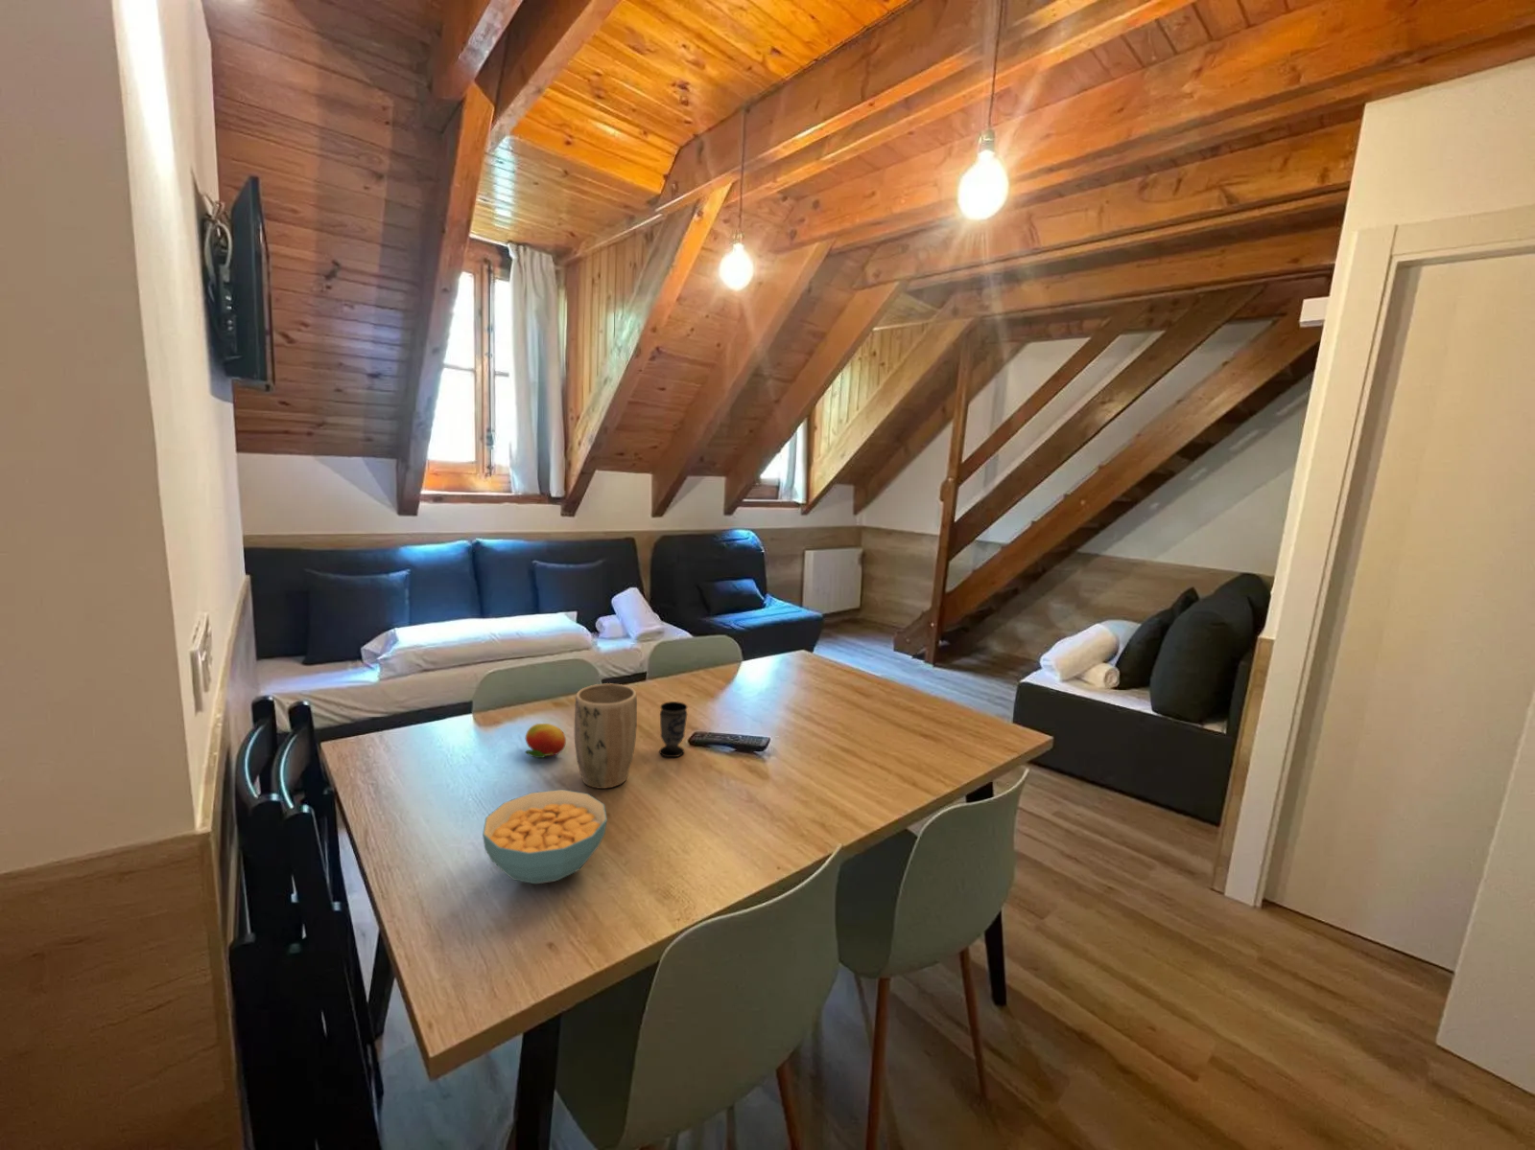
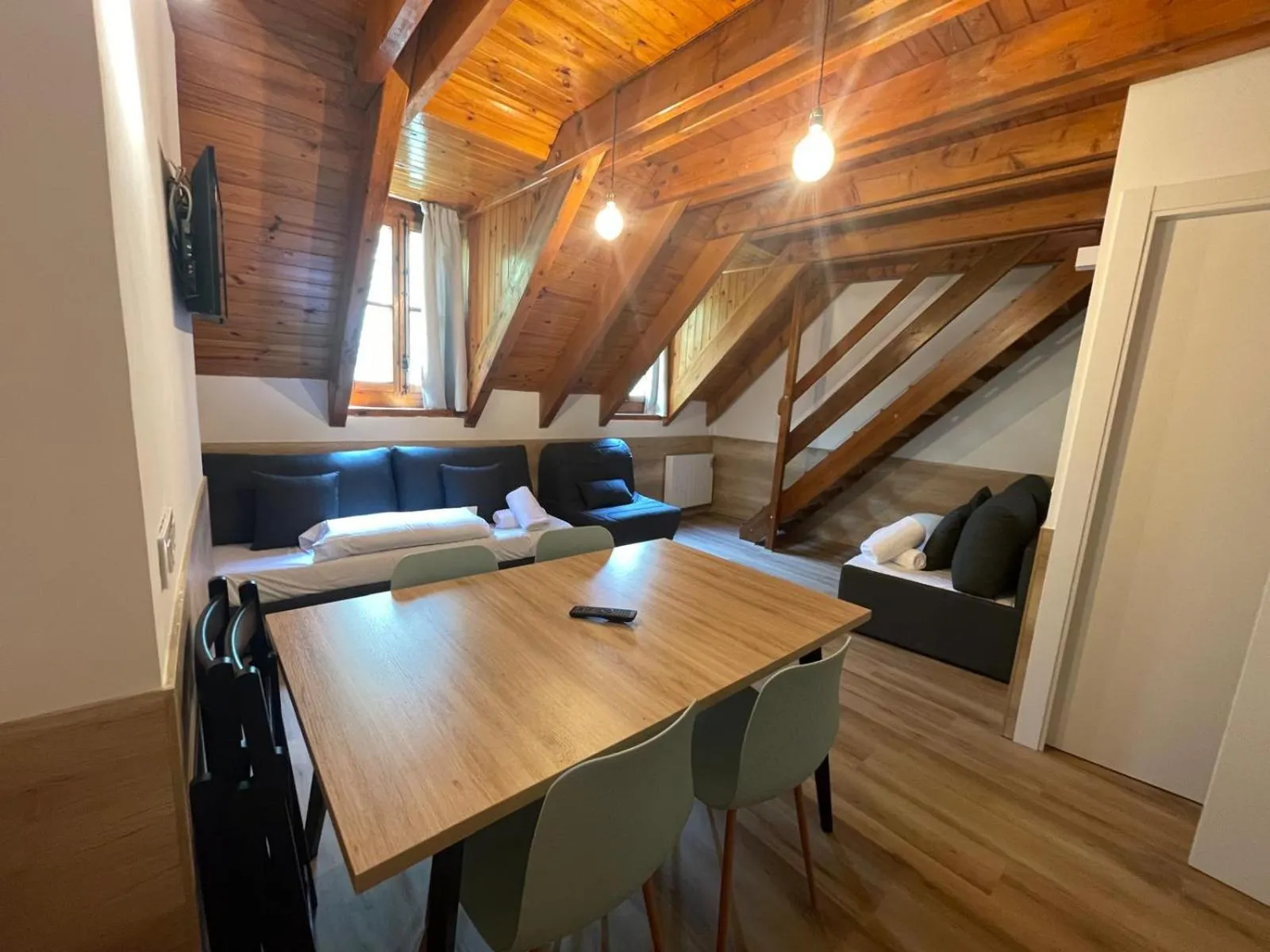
- fruit (545, 739)
- plant pot (606, 736)
- cereal bowl (546, 844)
- cup (672, 728)
